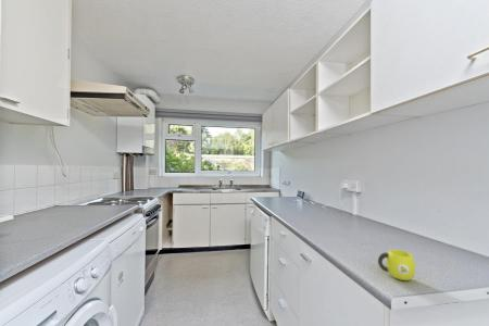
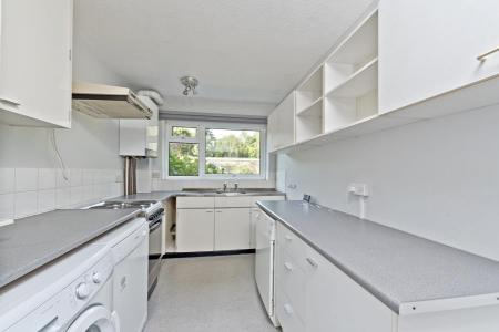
- cup (396, 264)
